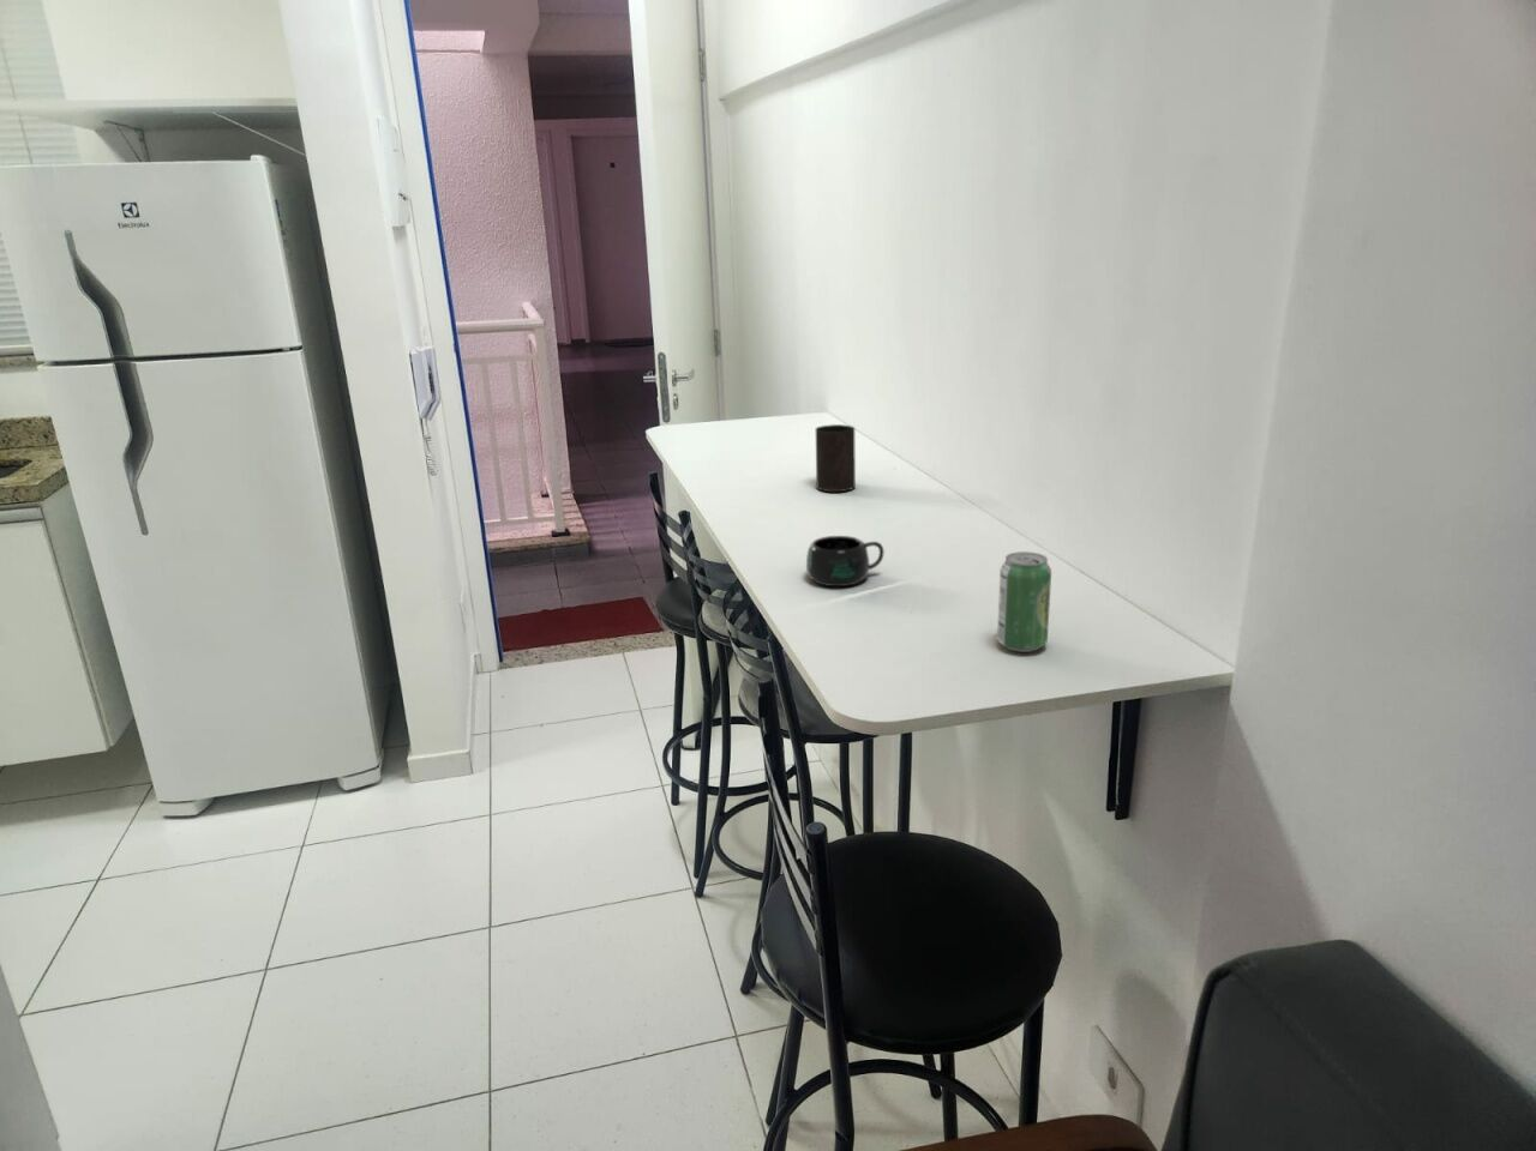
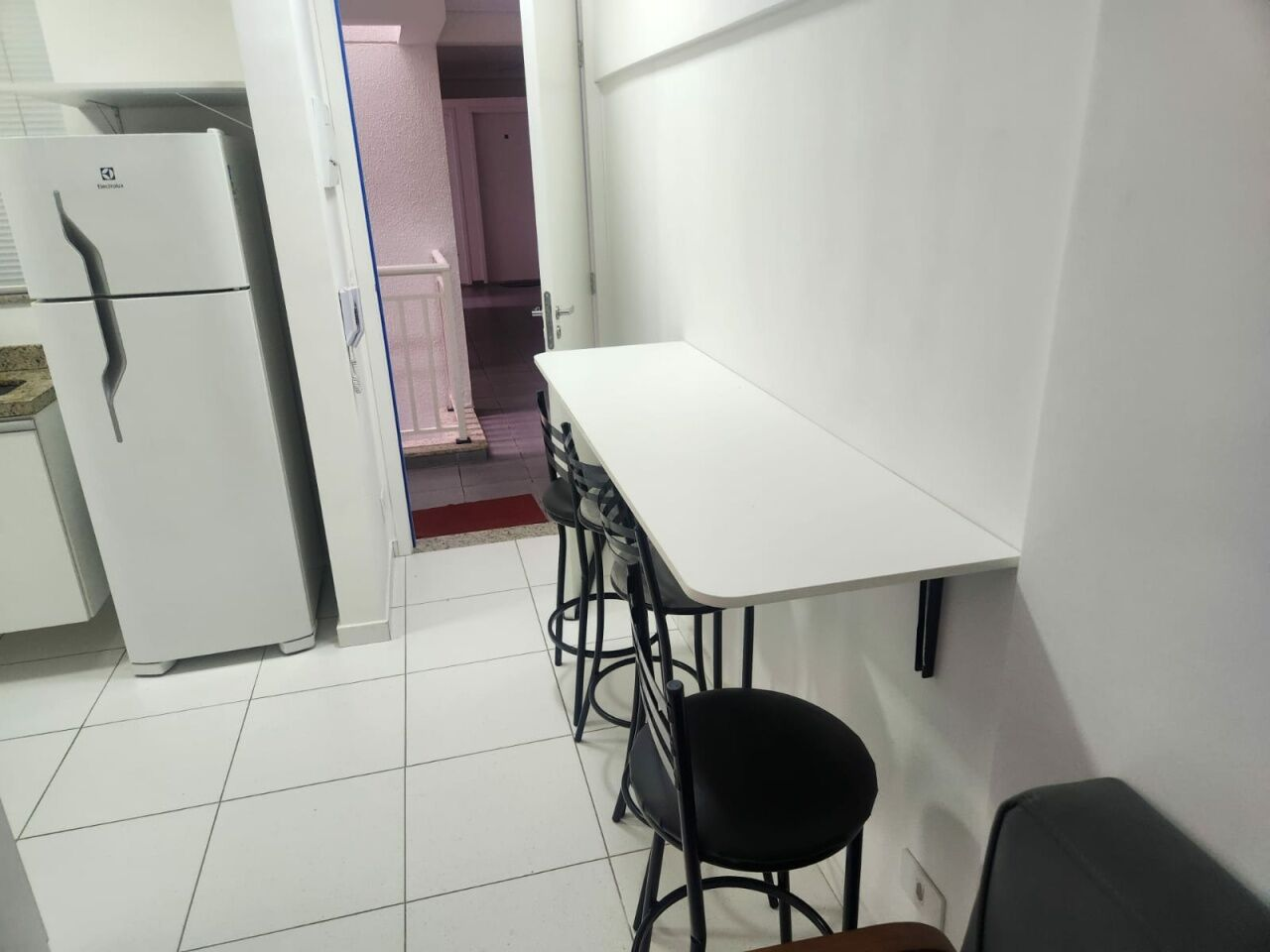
- beverage can (1023, 601)
- cup (836, 458)
- mug (844, 560)
